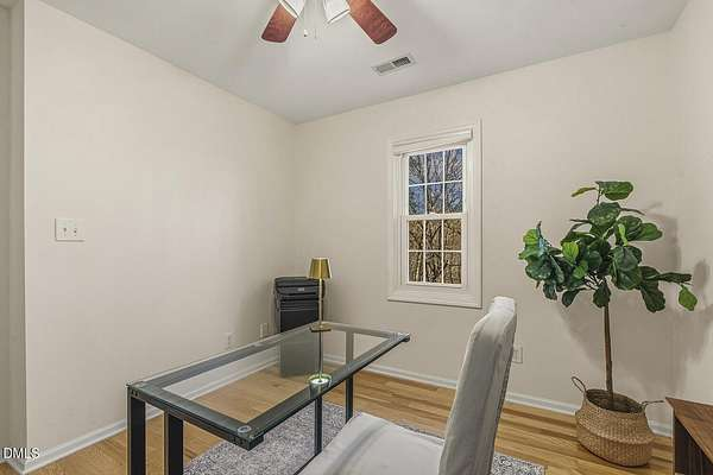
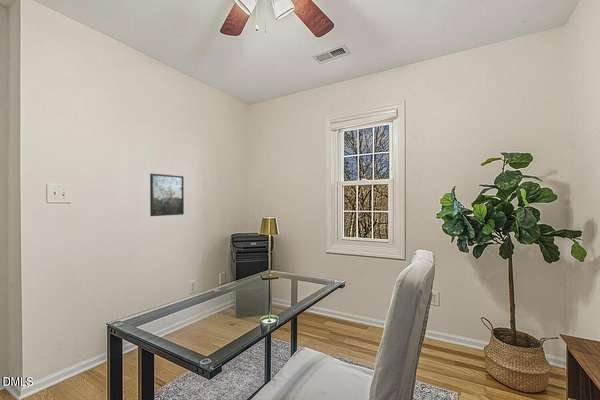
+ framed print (167, 195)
